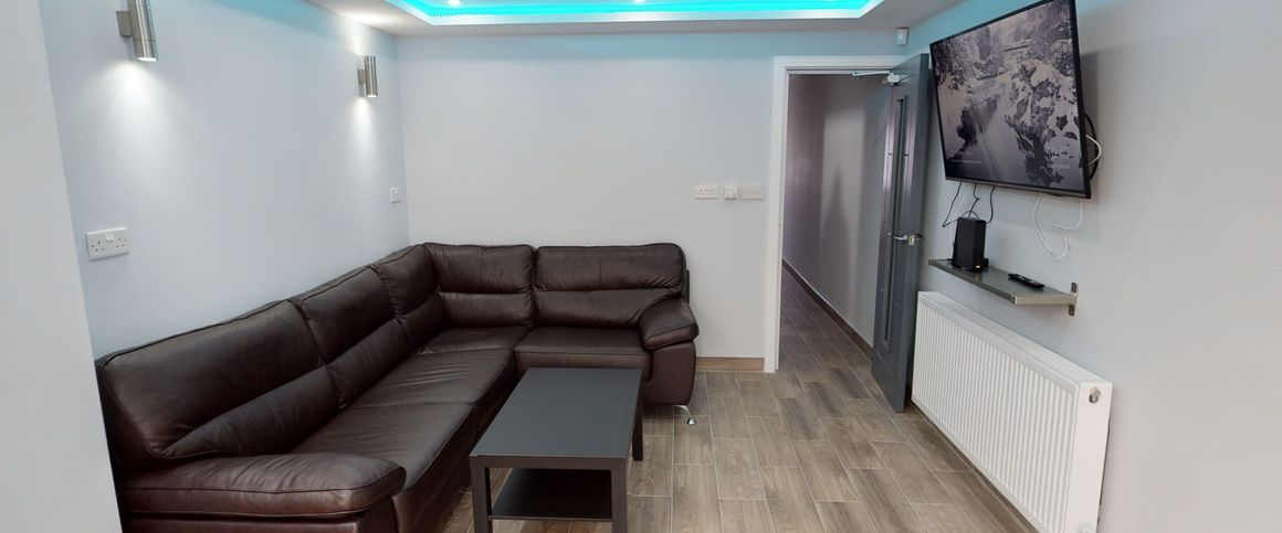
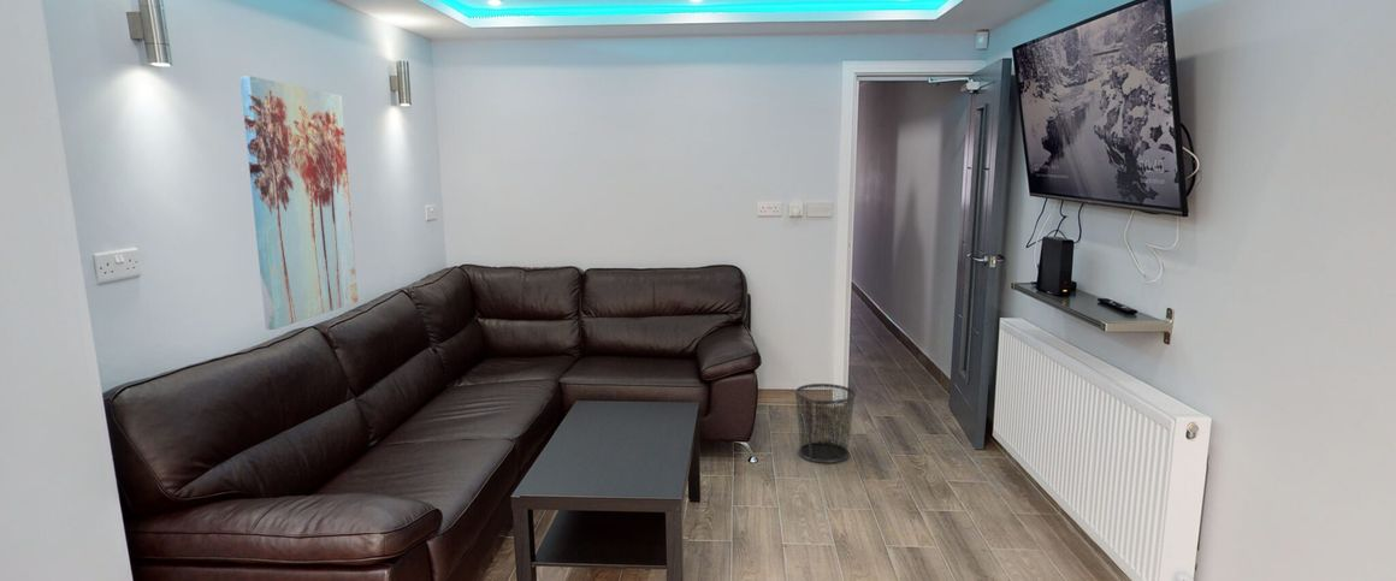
+ wall art (306, 203)
+ waste bin (824, 422)
